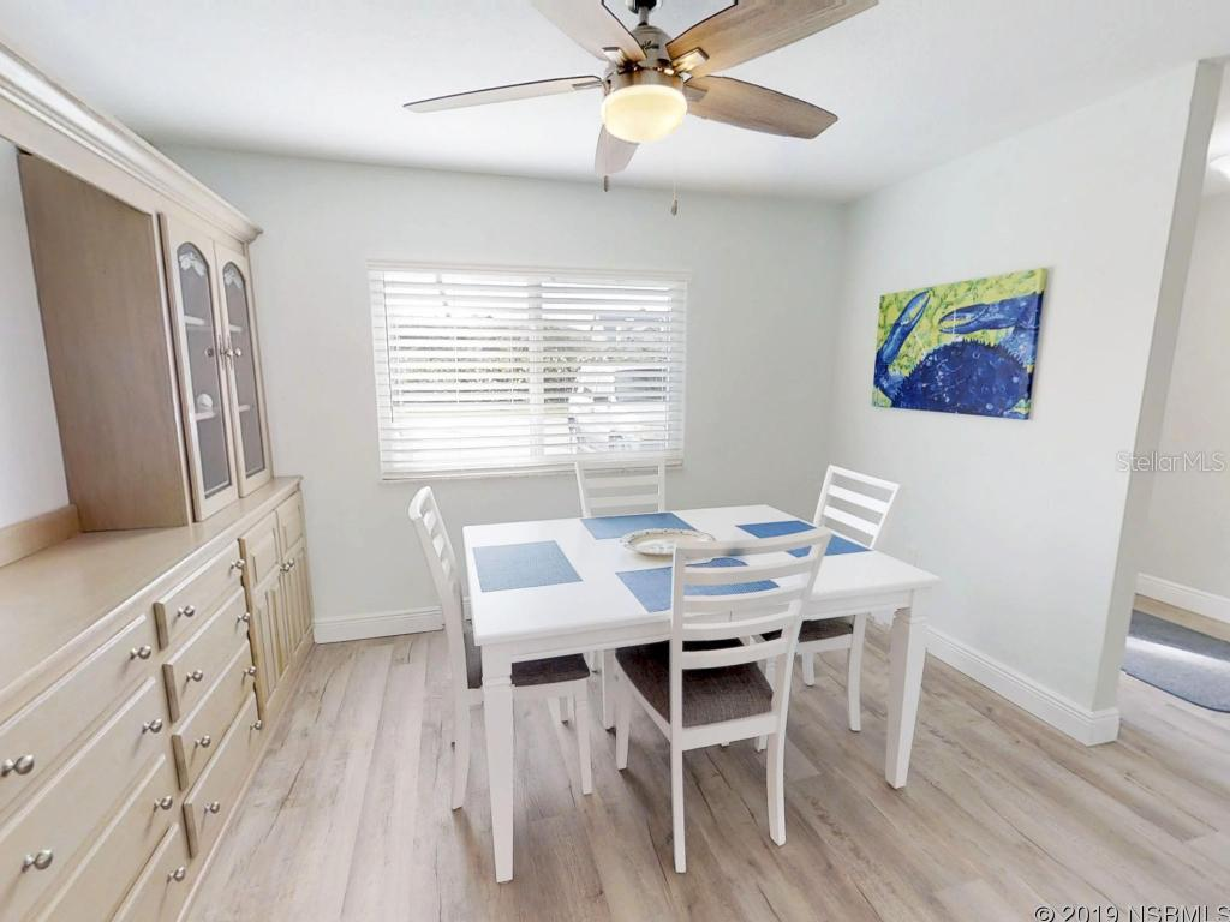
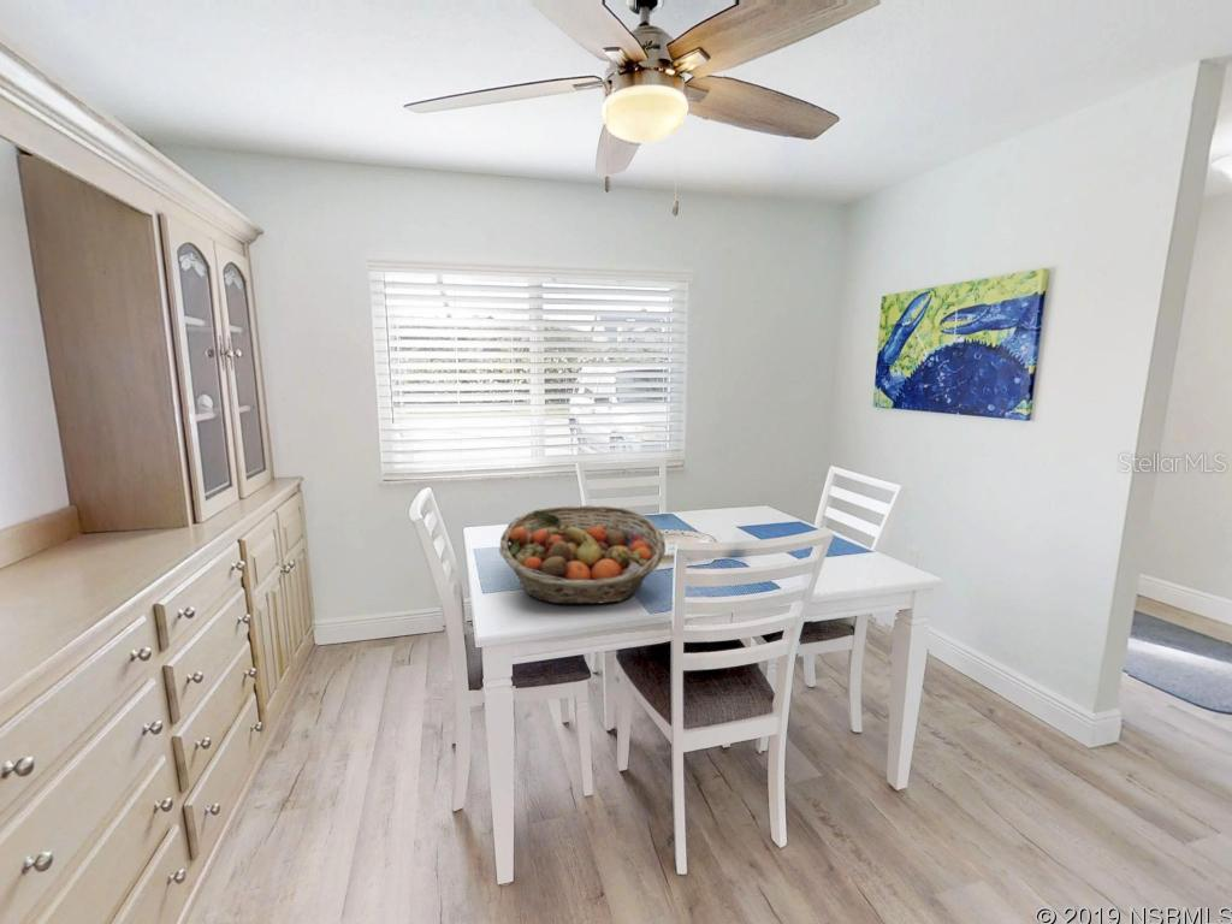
+ fruit basket (582, 552)
